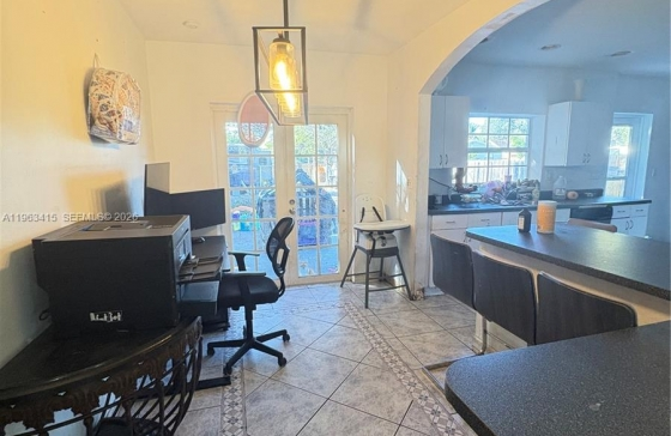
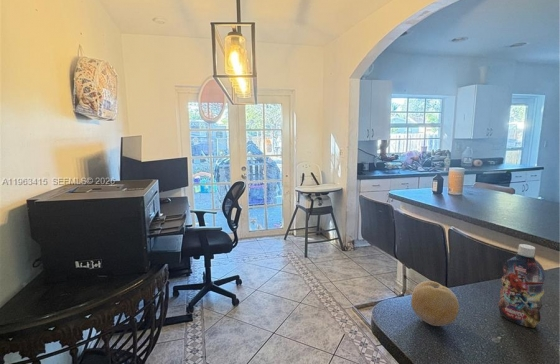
+ bottle (522, 283)
+ fruit (433, 303)
